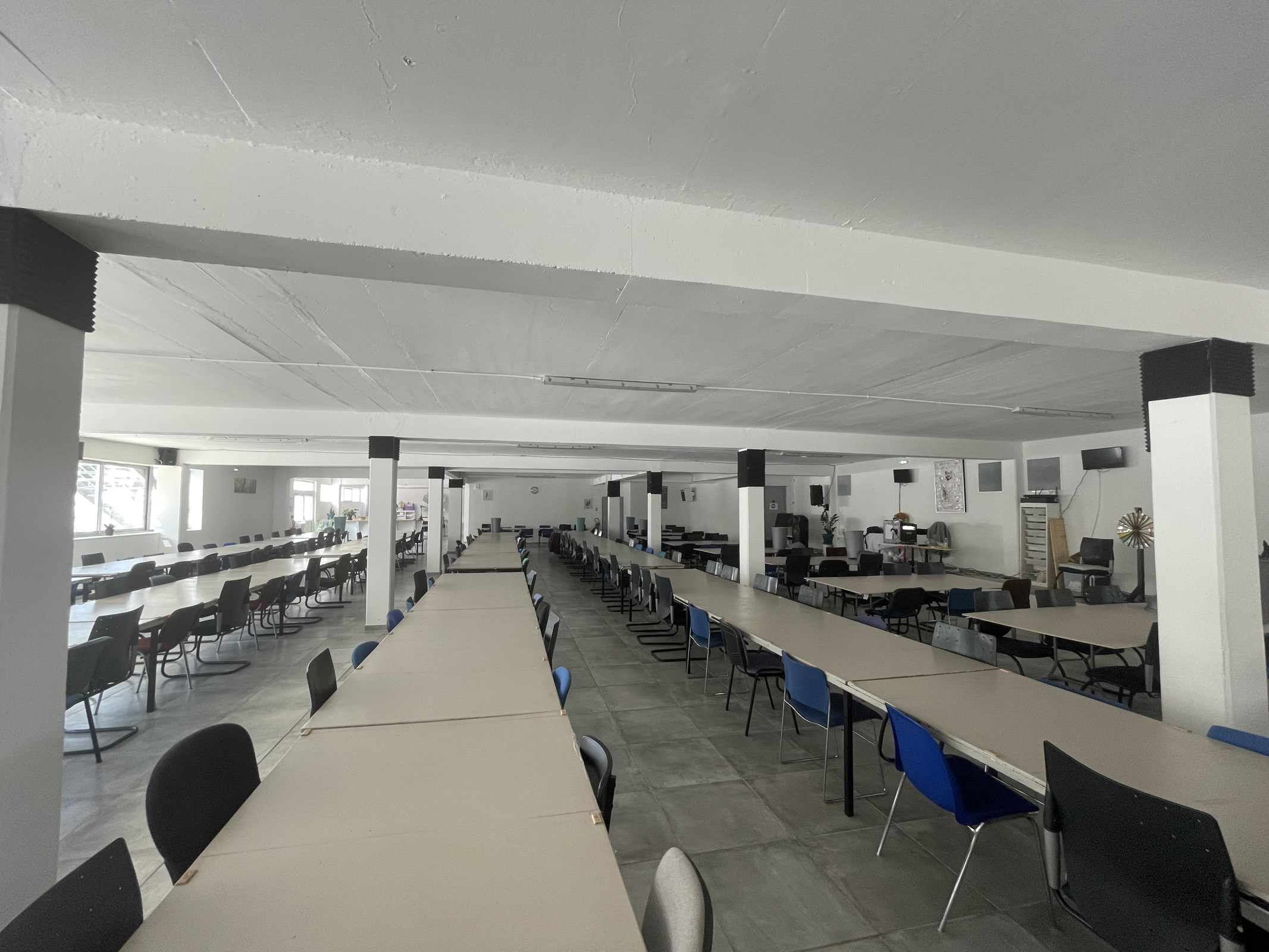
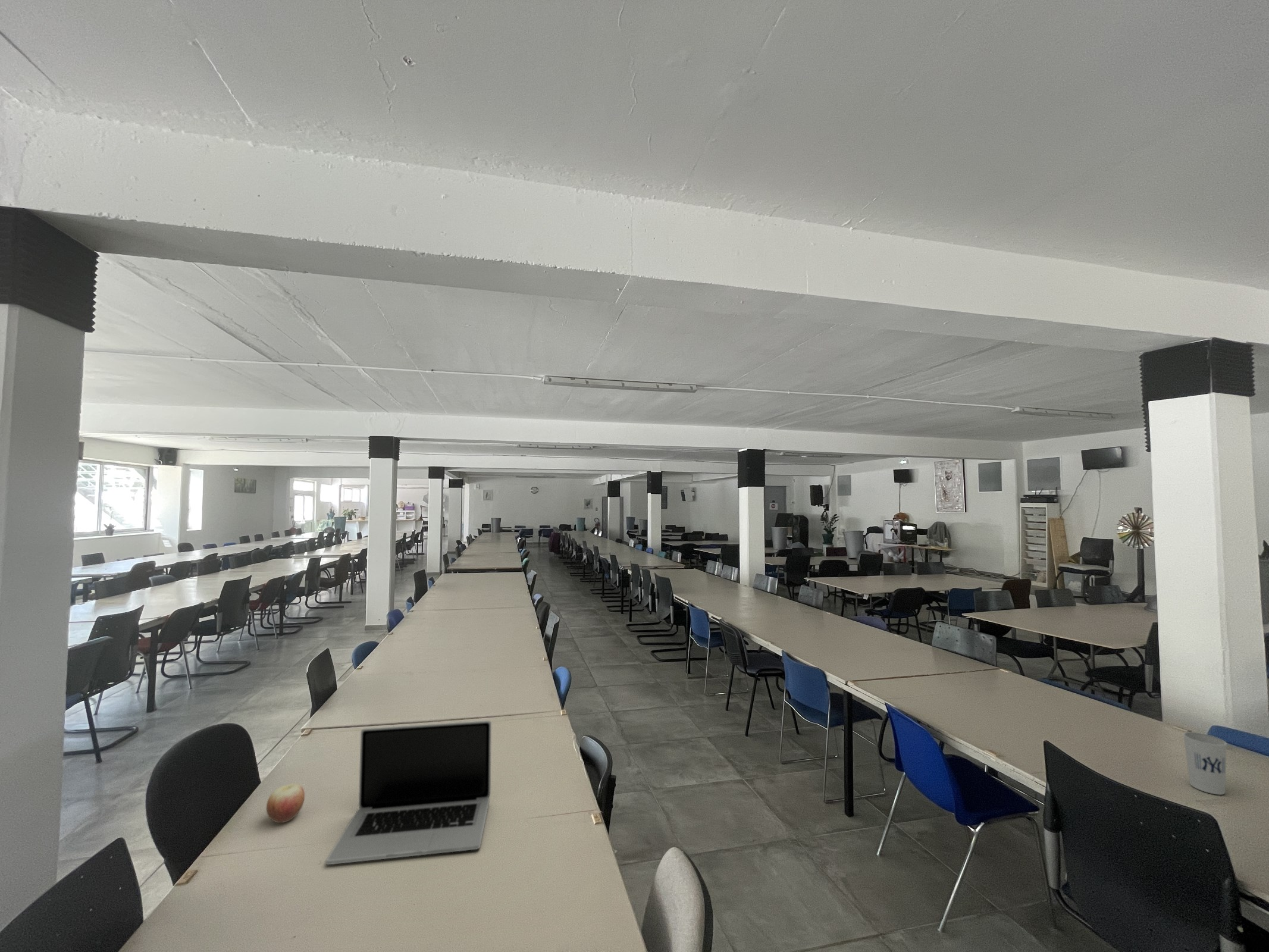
+ cup (1205, 763)
+ apple (286, 802)
+ laptop (416, 786)
